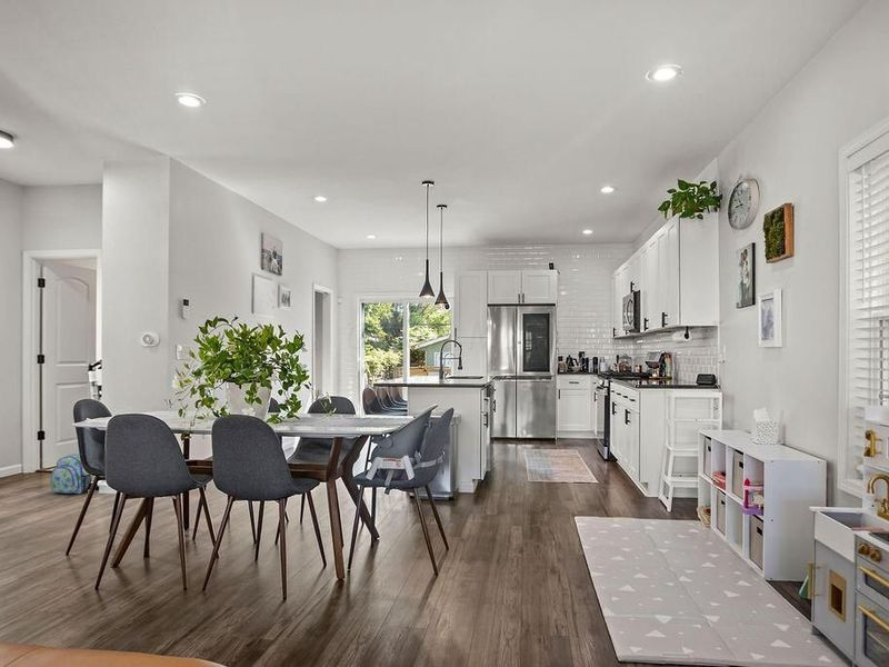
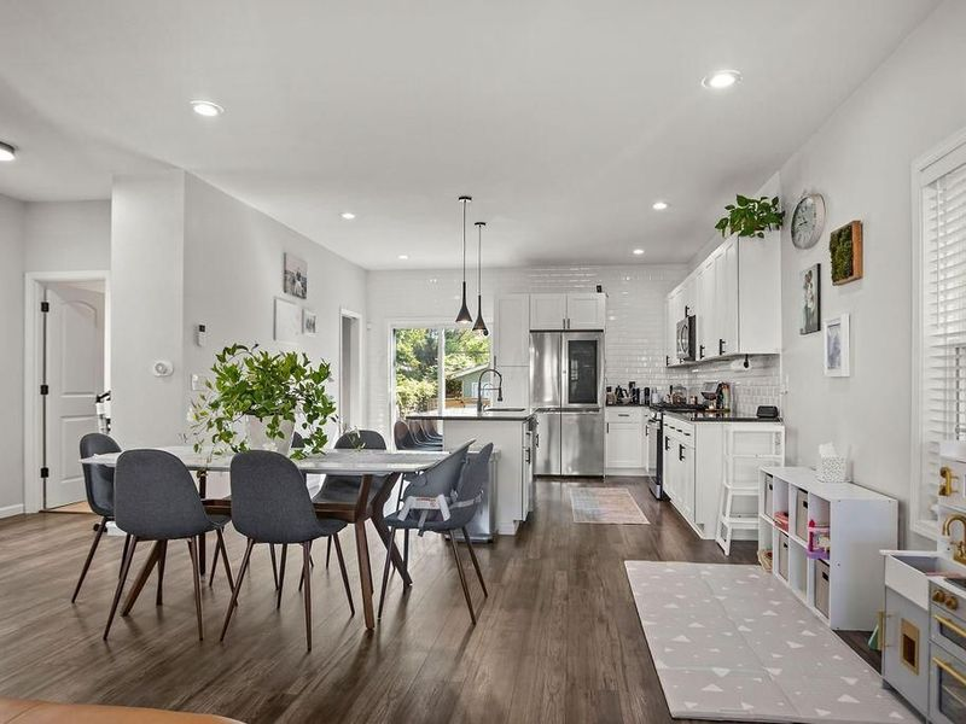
- backpack (71, 474)
